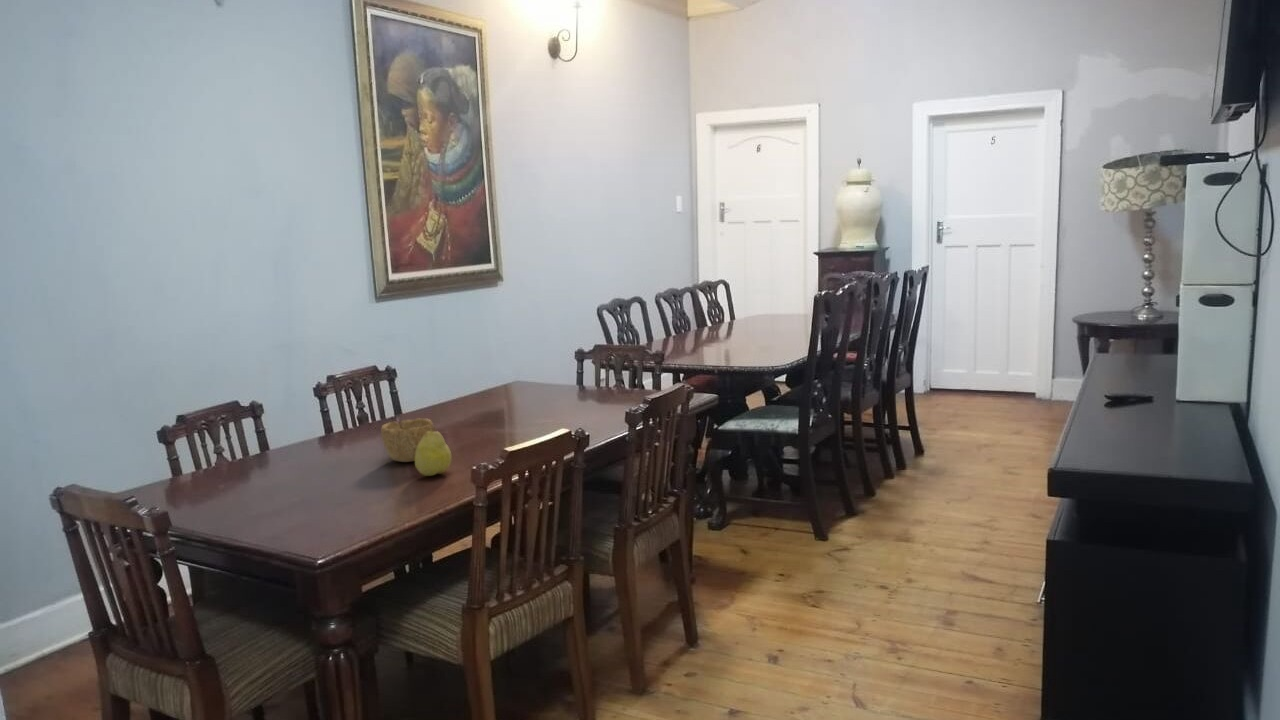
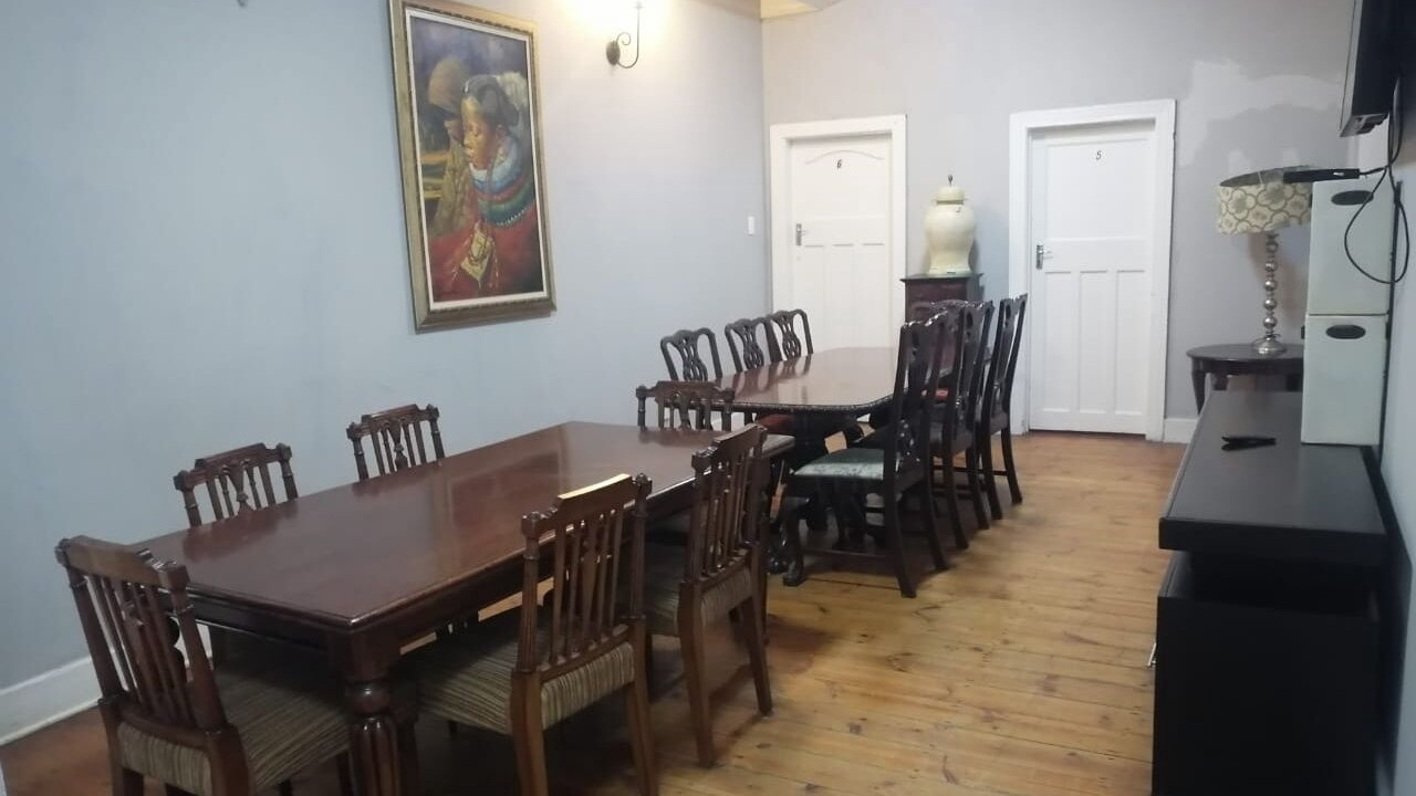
- bowl (408, 440)
- fruit (432, 451)
